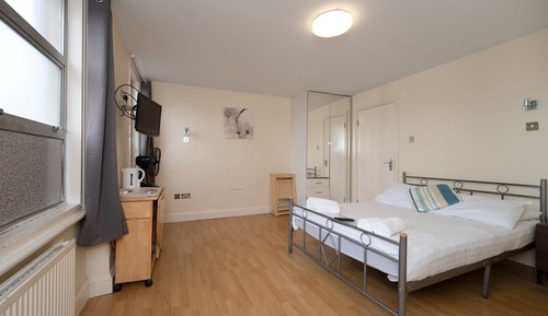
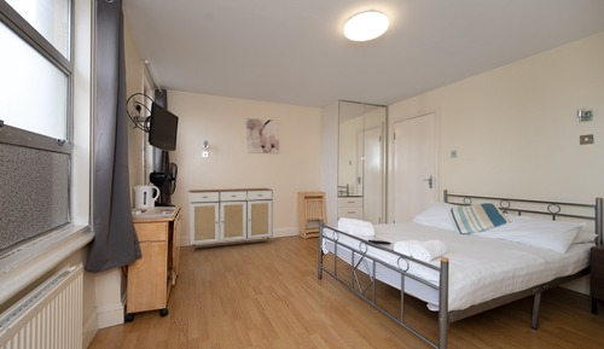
+ sideboard (231, 216)
